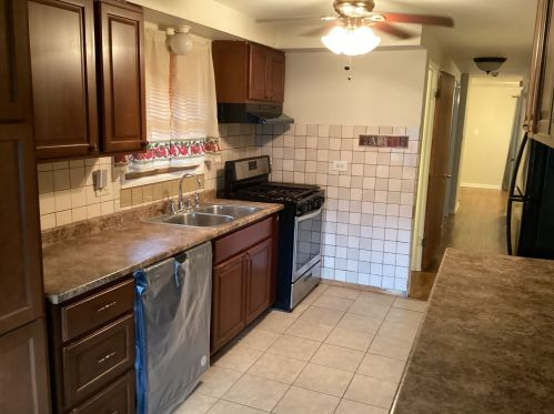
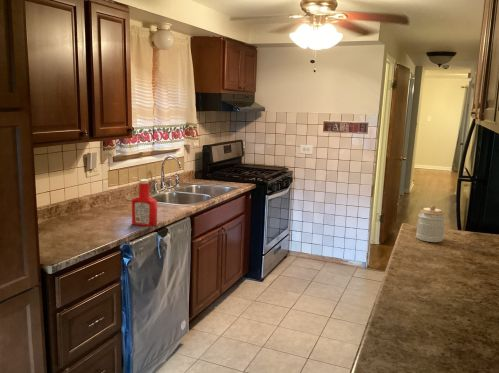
+ jar (431, 222)
+ soap bottle (144, 202)
